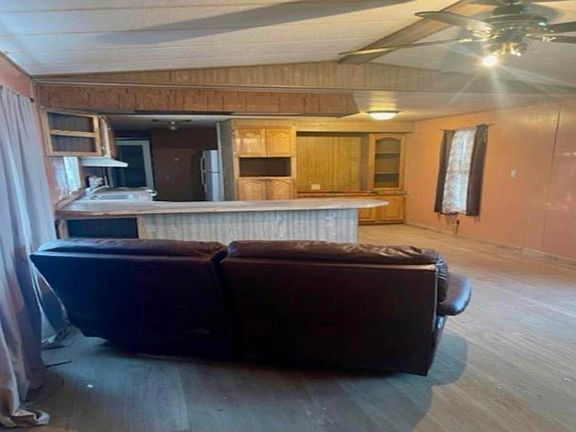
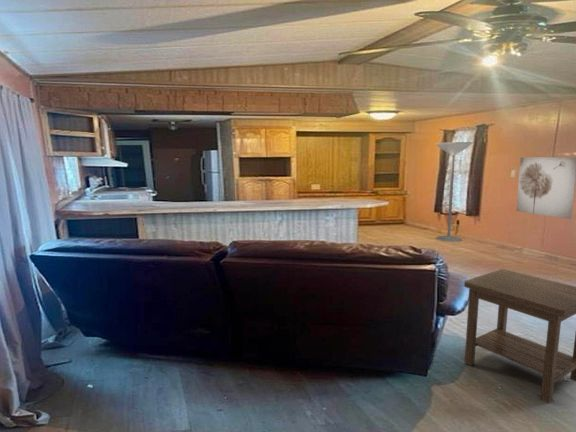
+ floor lamp (451, 191)
+ side table (521, 337)
+ wall art (544, 186)
